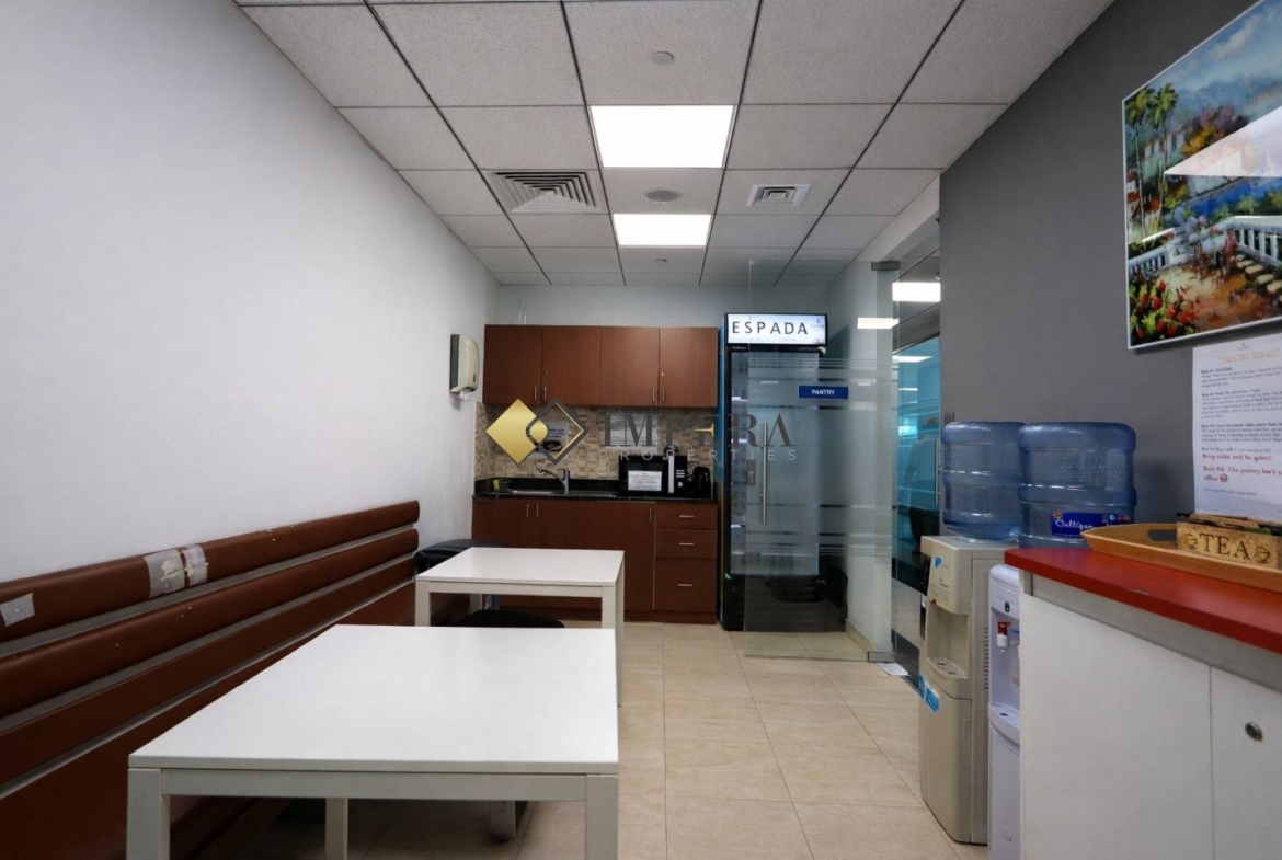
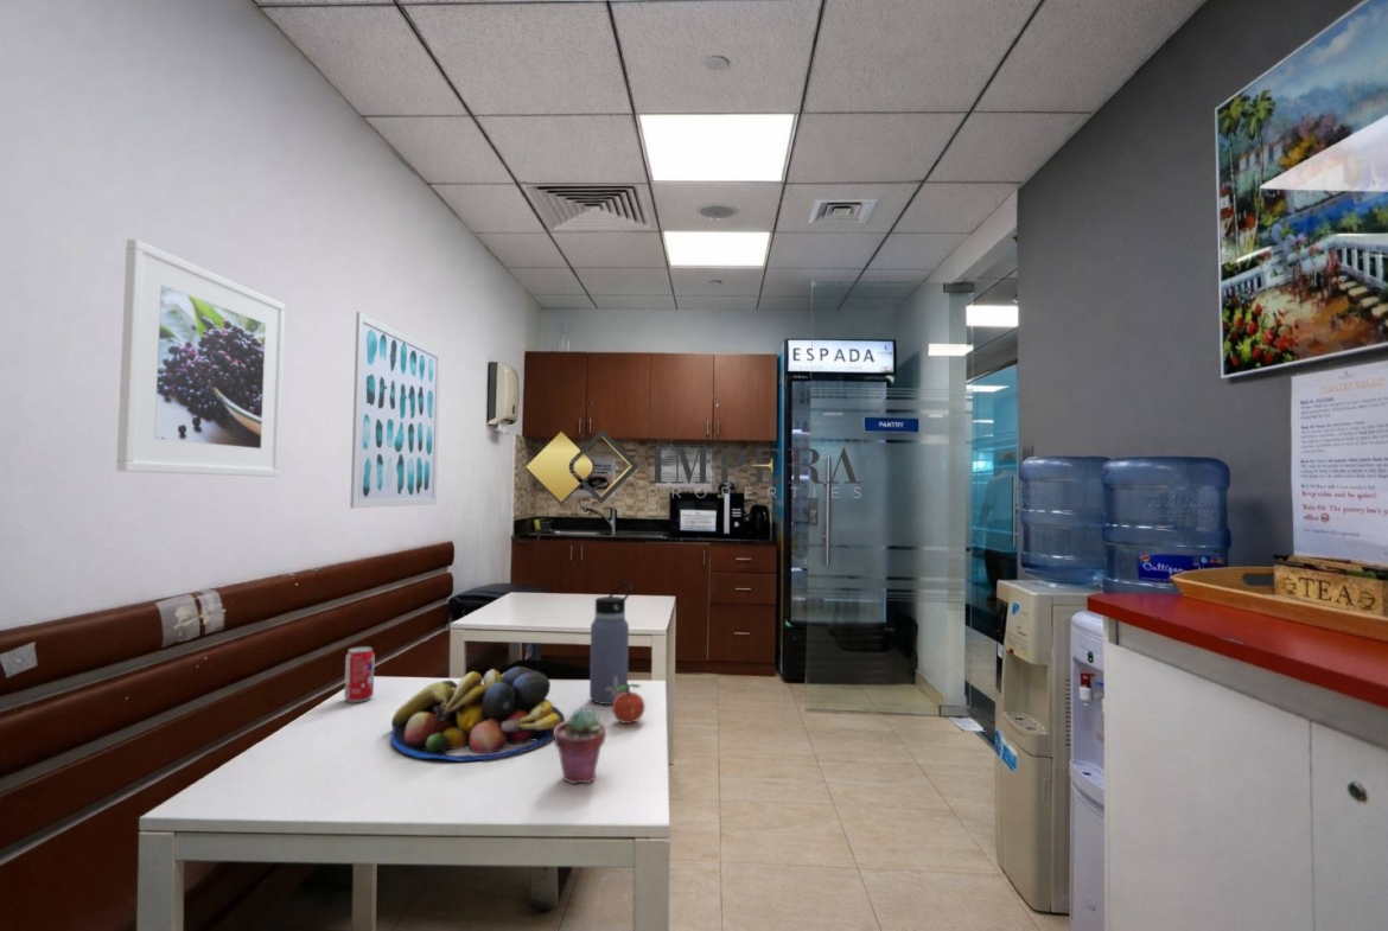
+ wall art (401, 420)
+ water bottle (611, 640)
+ fruit bowl (480, 699)
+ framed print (214, 375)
+ apple (628, 702)
+ potted succulent (580, 742)
+ beverage can (359, 674)
